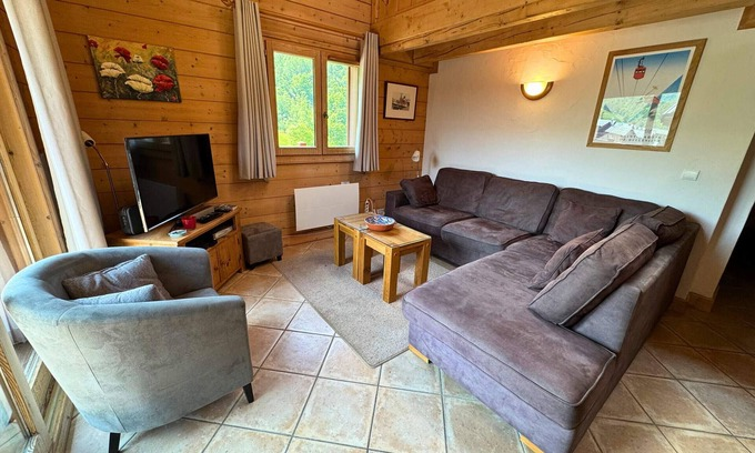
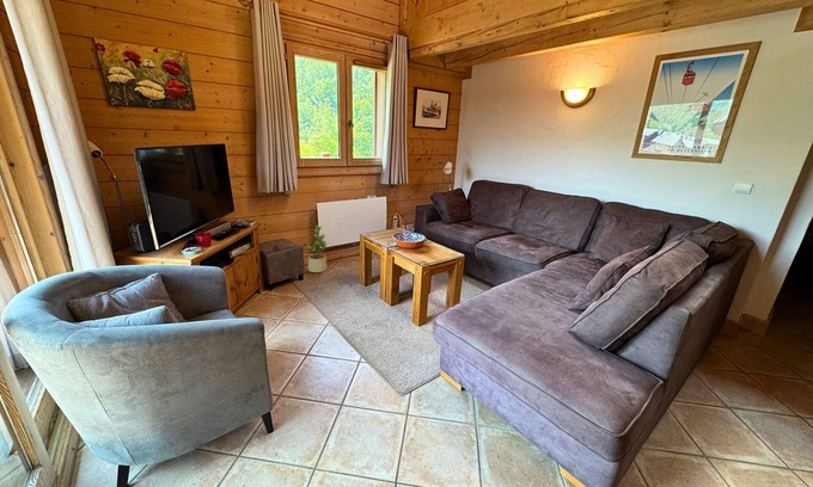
+ potted plant (317, 246)
